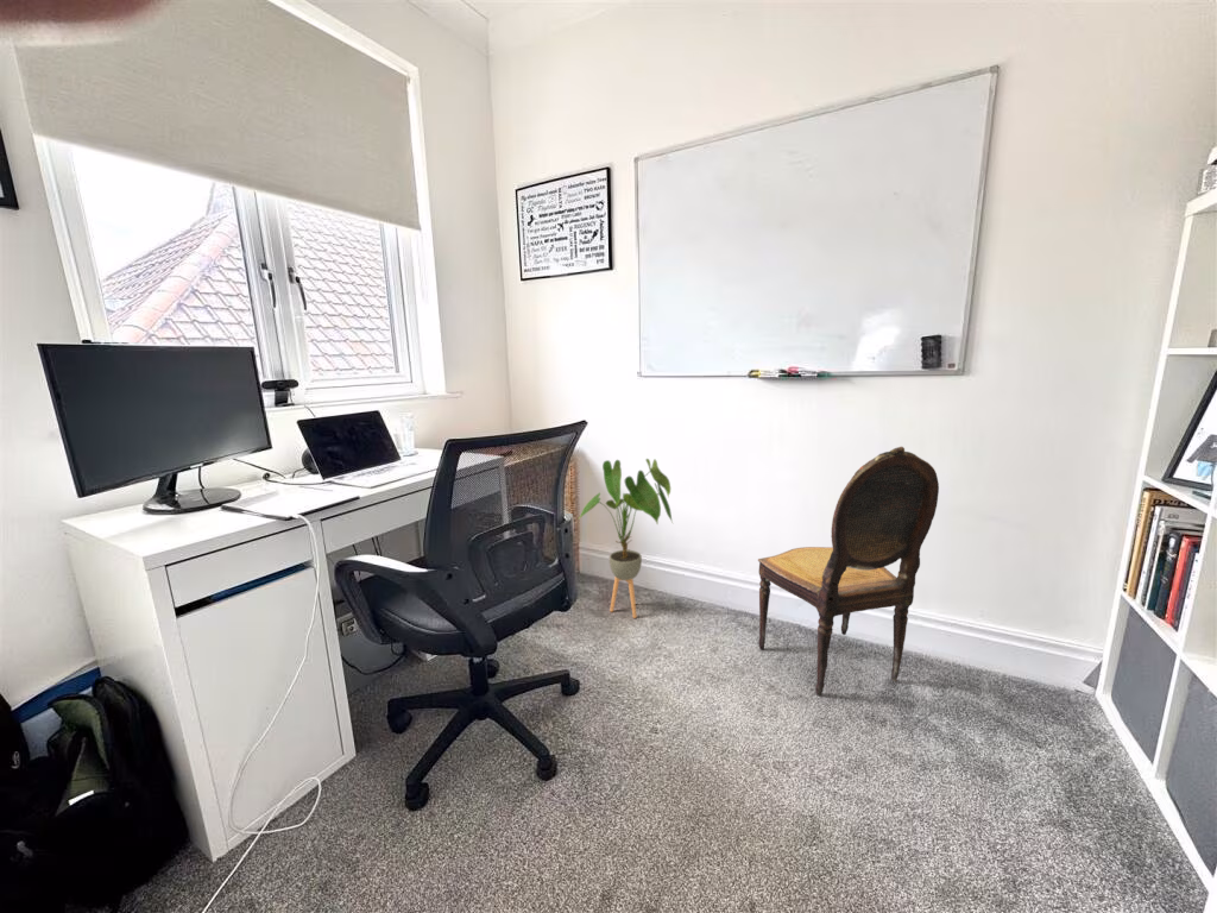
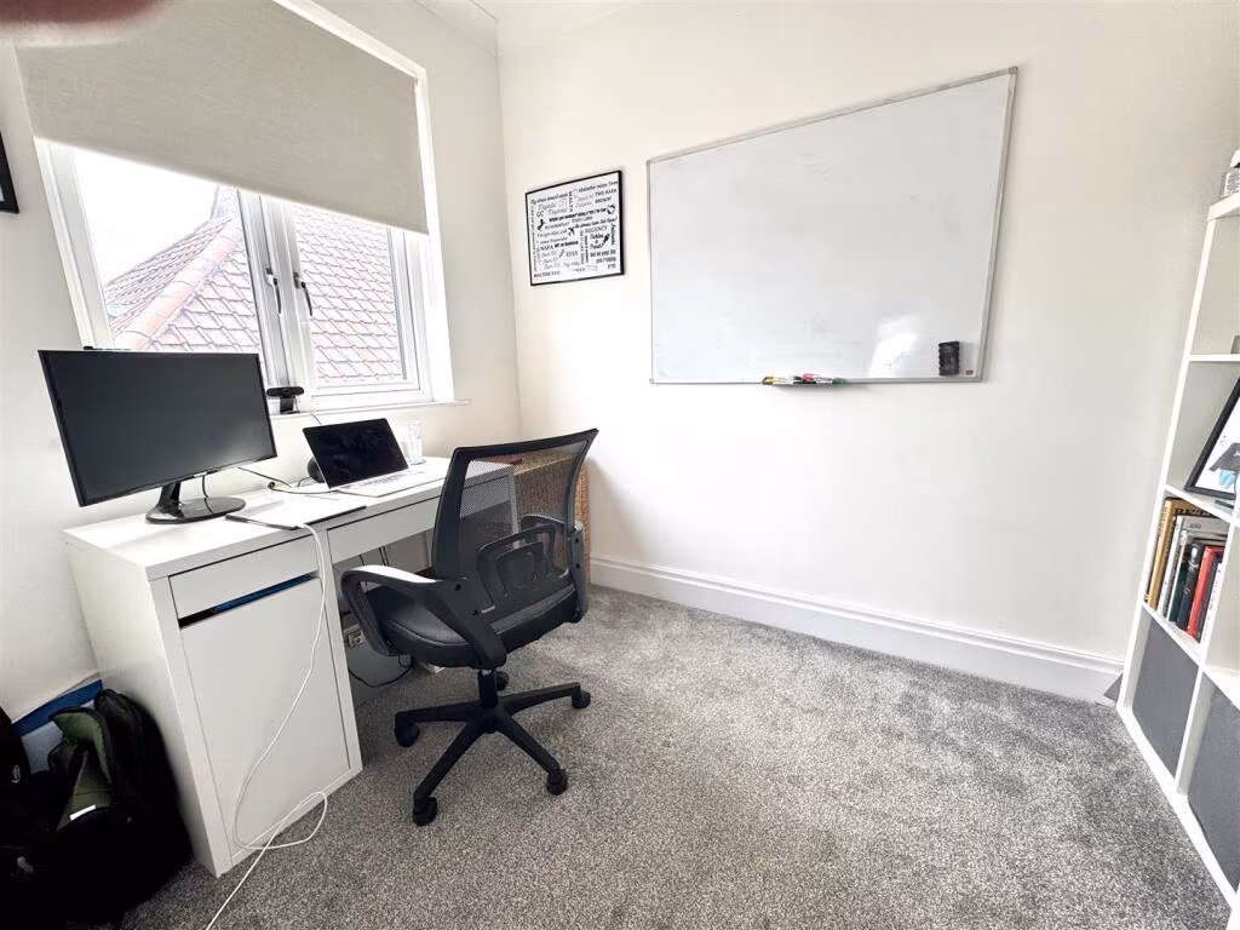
- house plant (631, 540)
- dining chair (837, 555)
